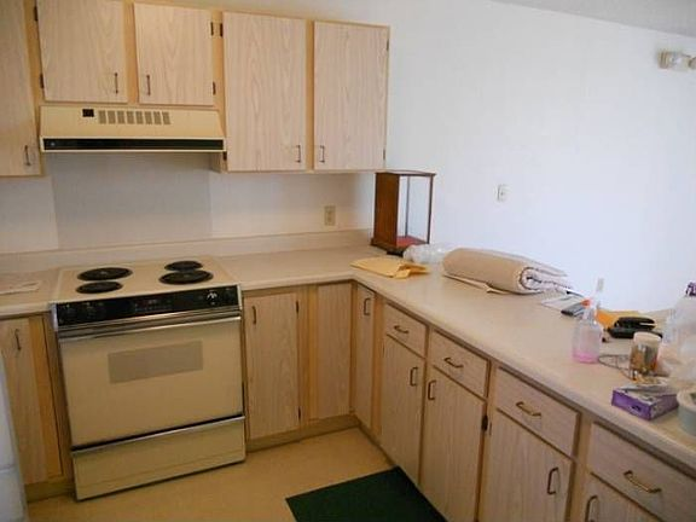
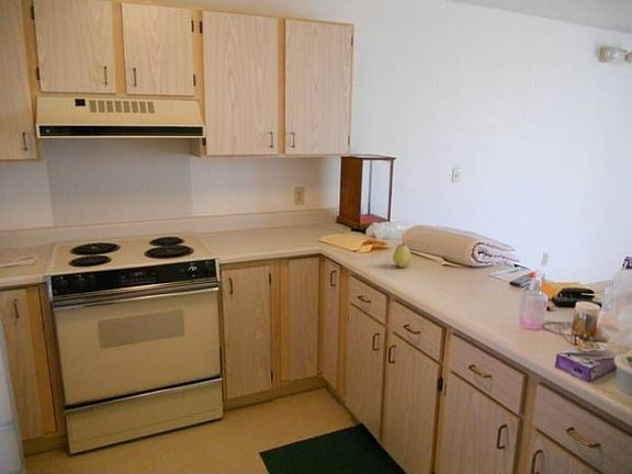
+ fruit (402, 253)
